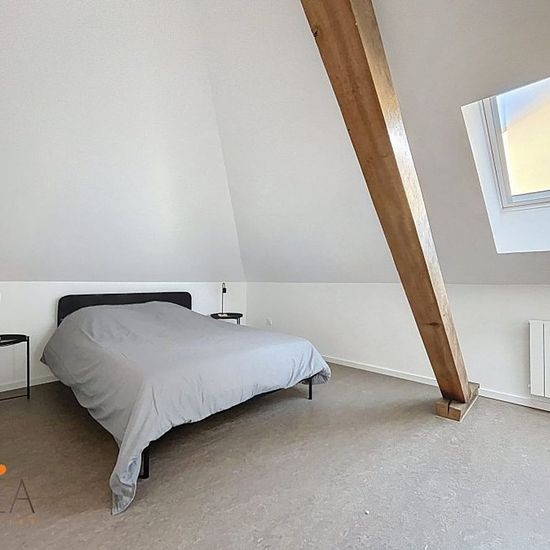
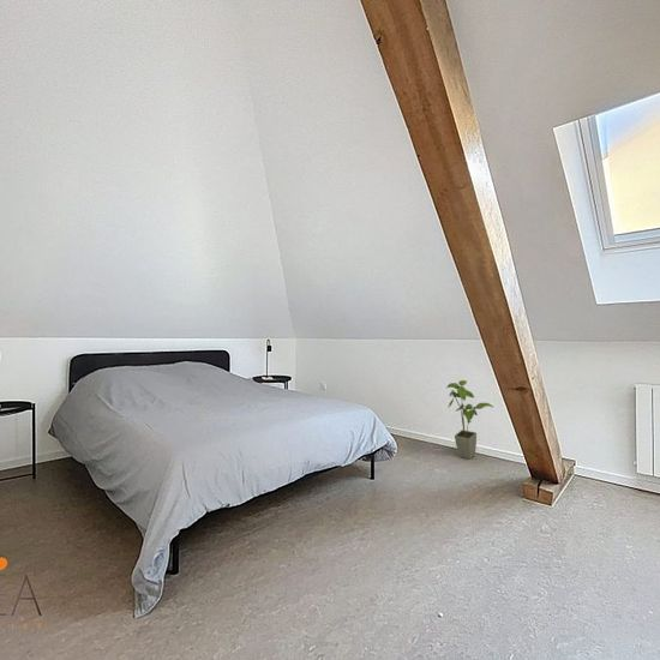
+ house plant (468, 420)
